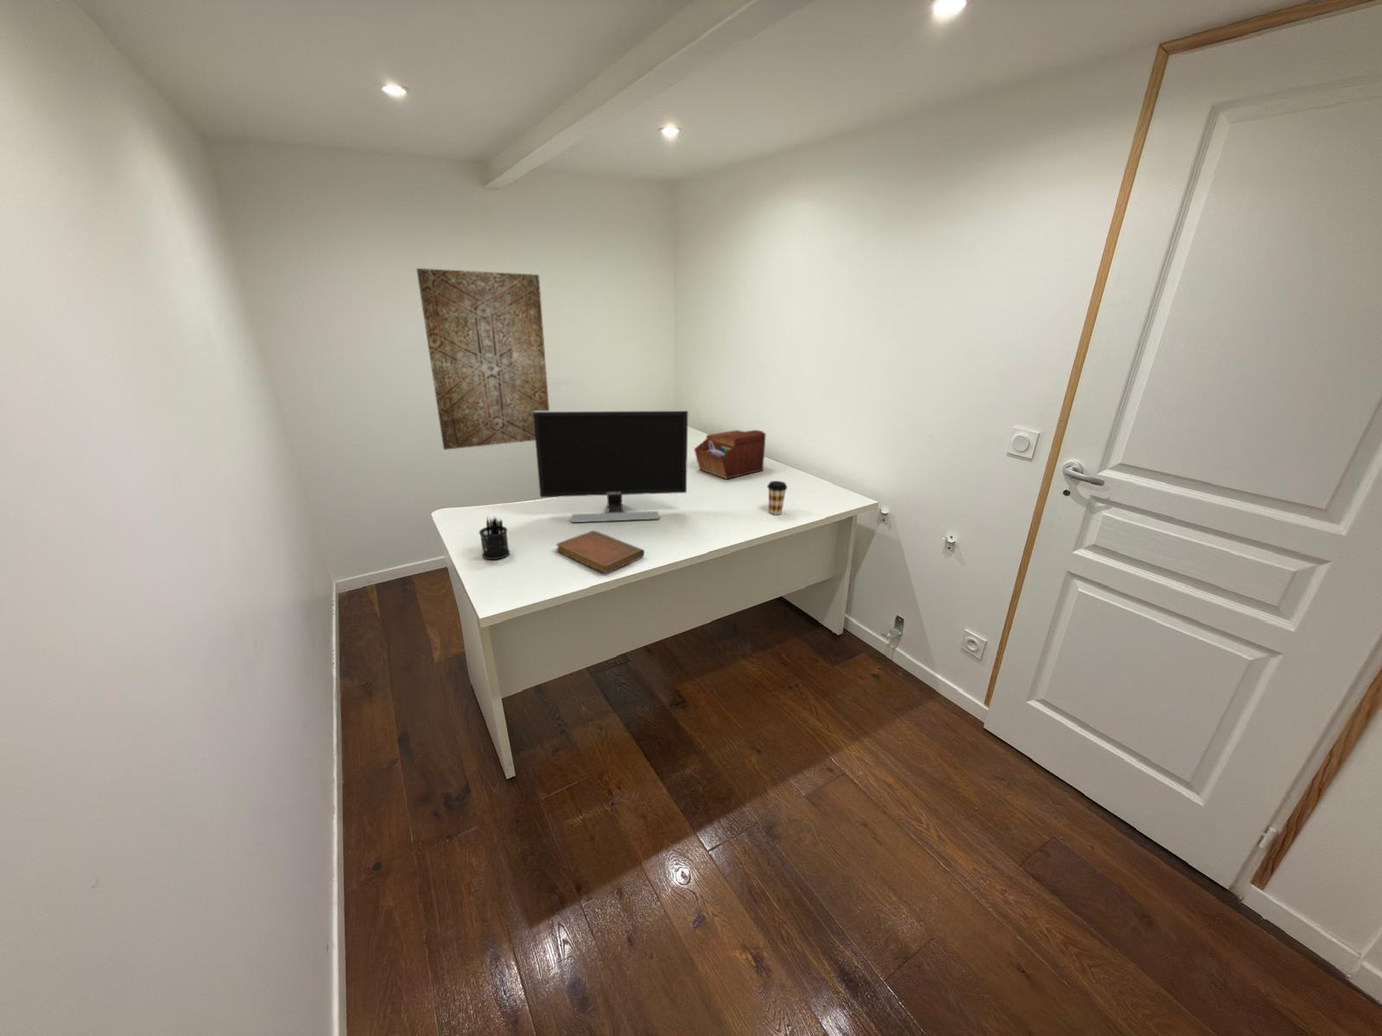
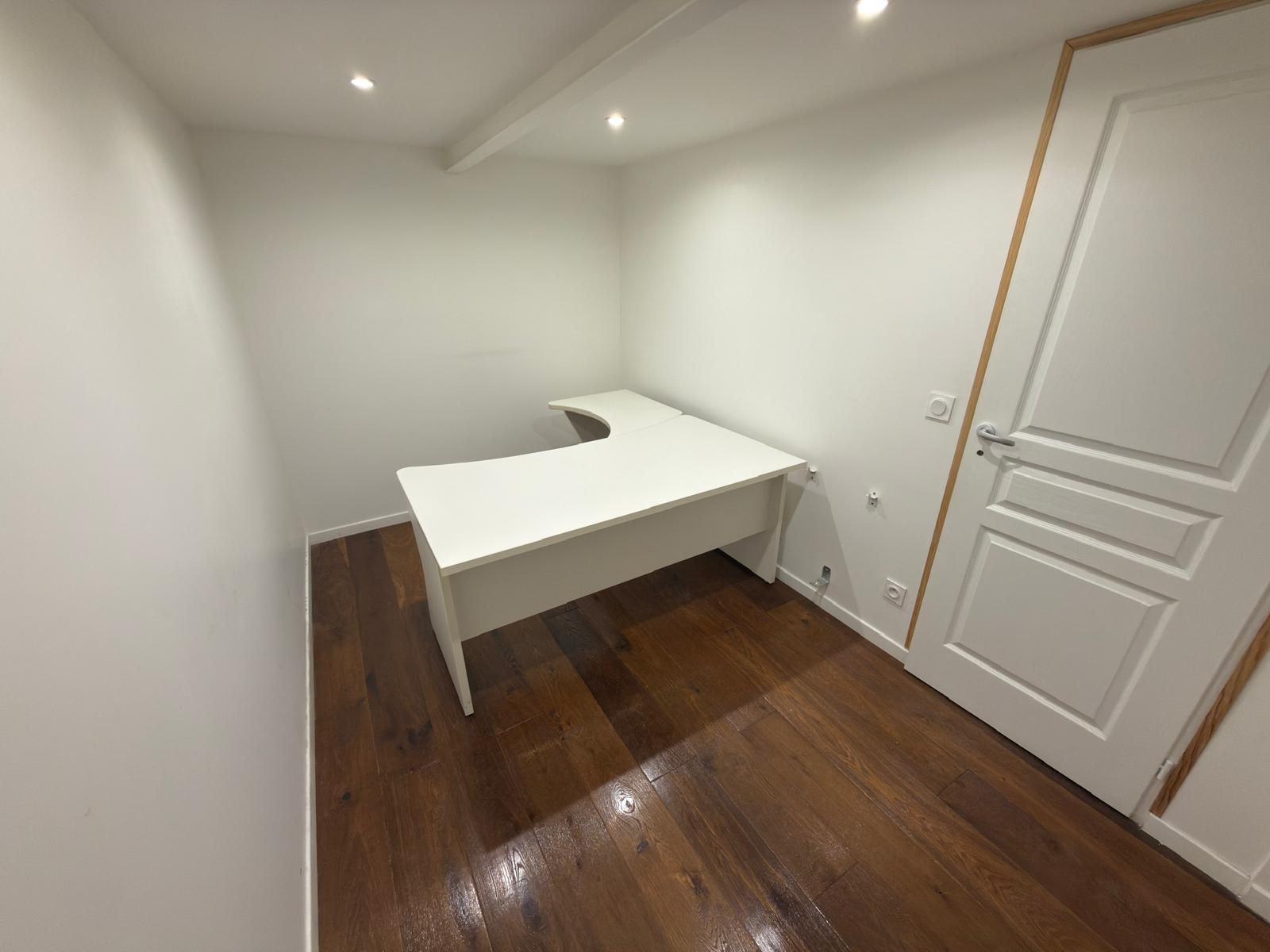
- coffee cup (776, 497)
- notebook (600, 550)
- pen holder (493, 536)
- monitor (614, 462)
- wall art (491, 361)
- sewing box (728, 451)
